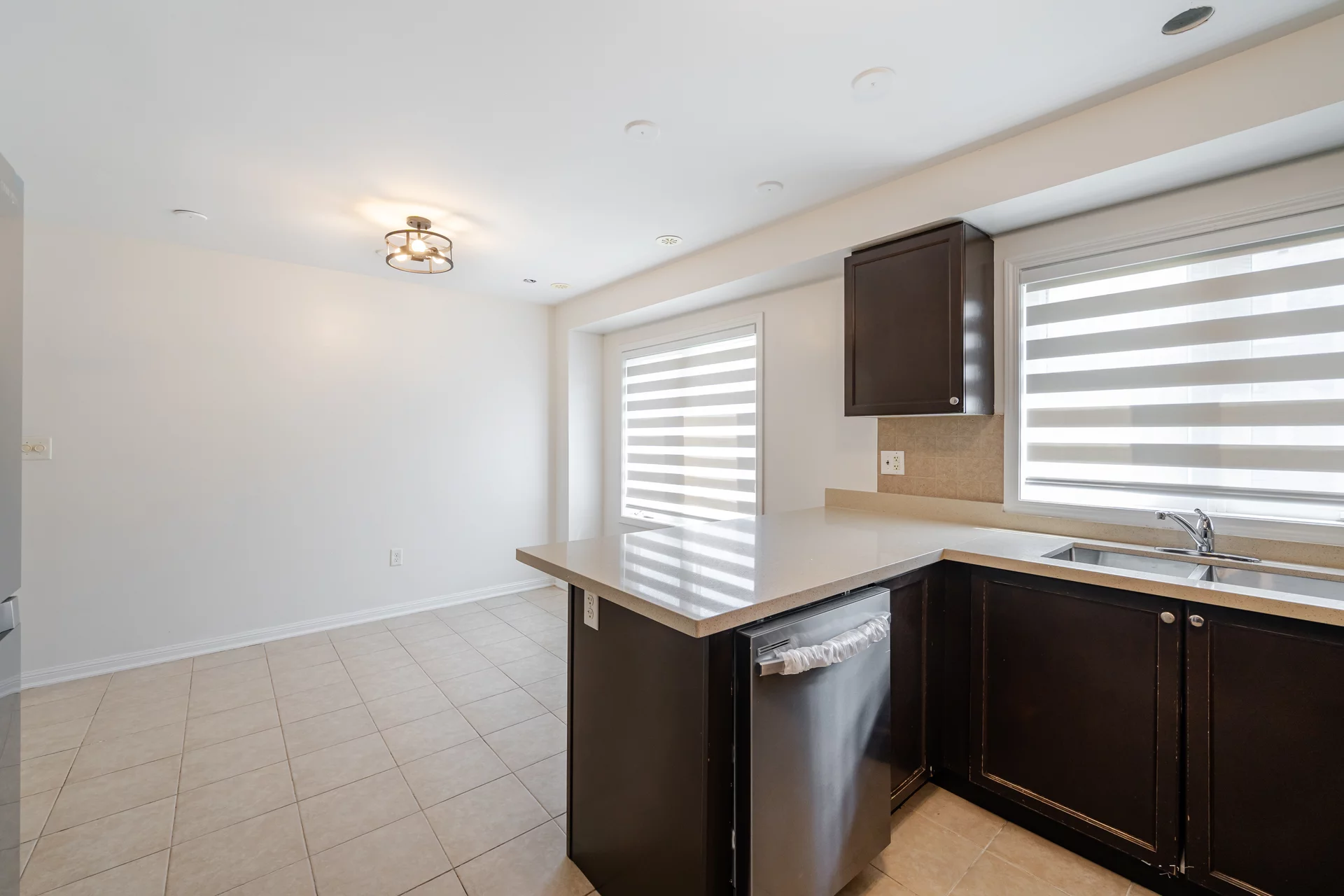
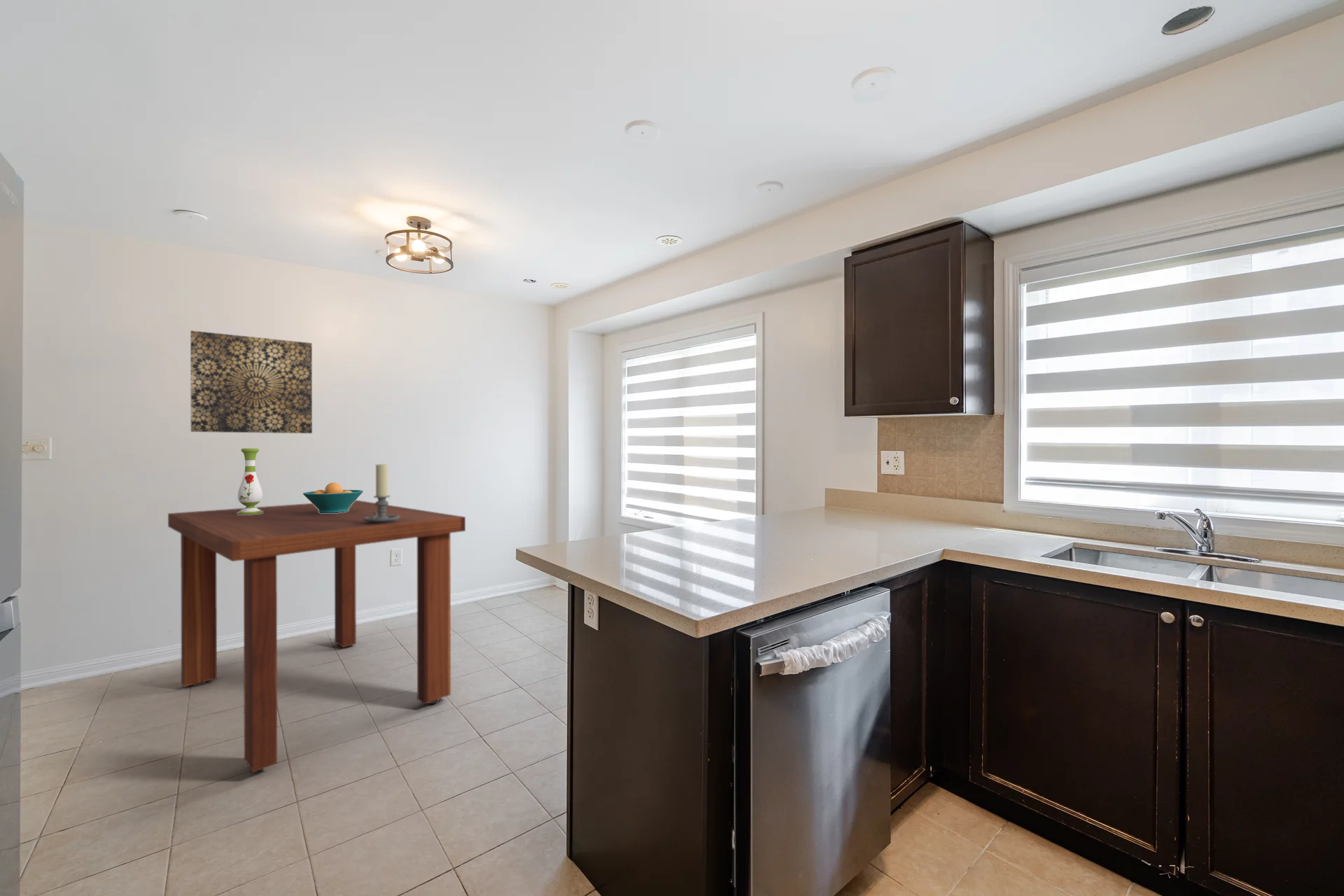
+ dining table (335, 603)
+ vase (250, 480)
+ candle holder (380, 491)
+ fruit bowl (333, 497)
+ wall art (254, 385)
